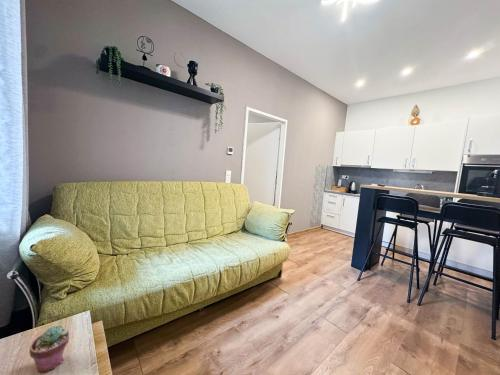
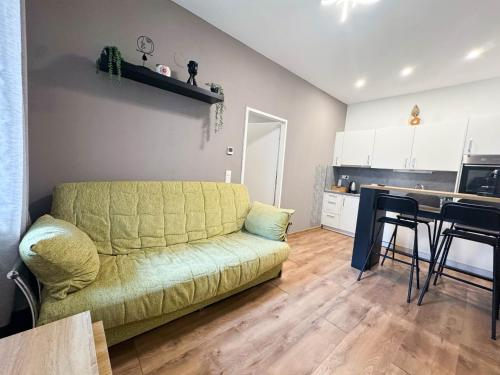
- potted succulent (50, 346)
